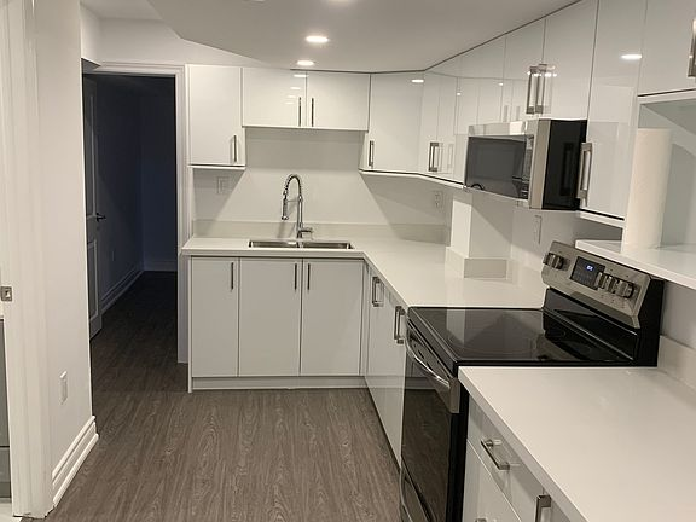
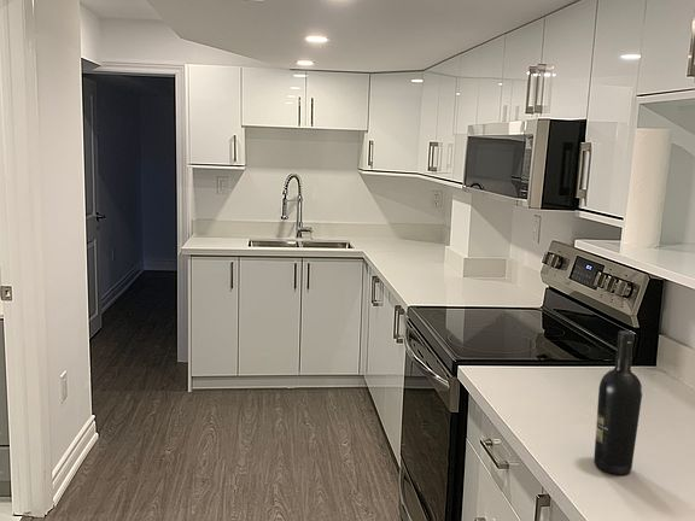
+ wine bottle (619, 400)
